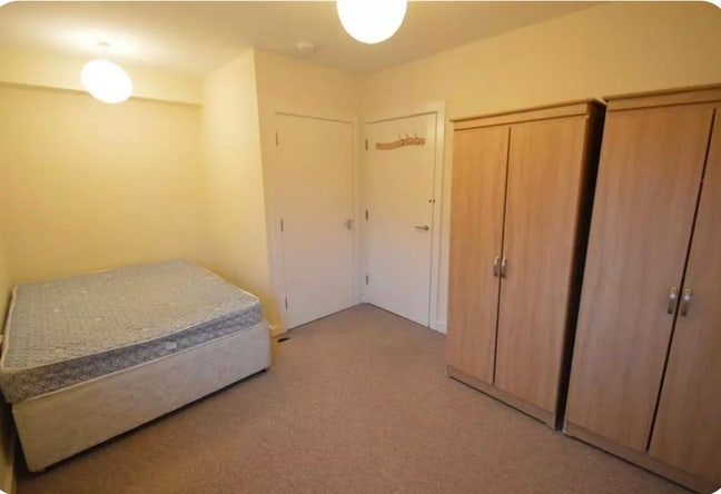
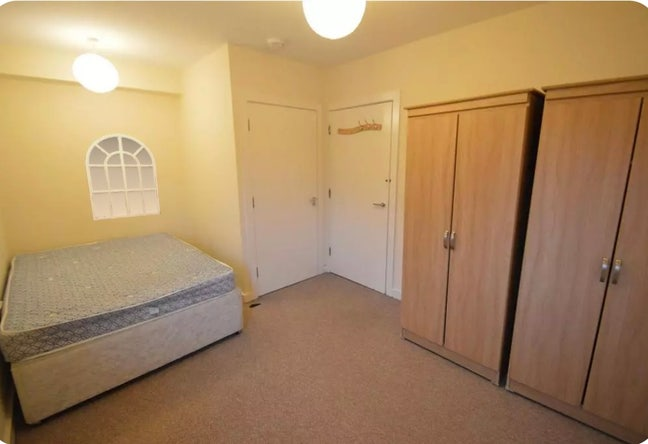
+ mirror (124, 176)
